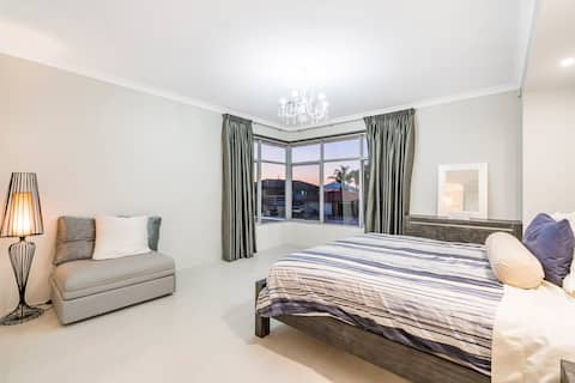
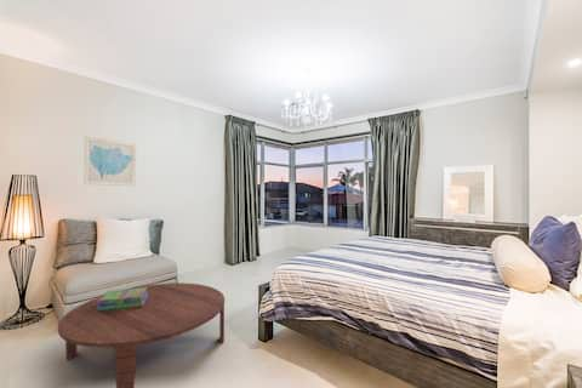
+ coffee table (150, 326)
+ stack of books (124, 298)
+ wall art (112, 162)
